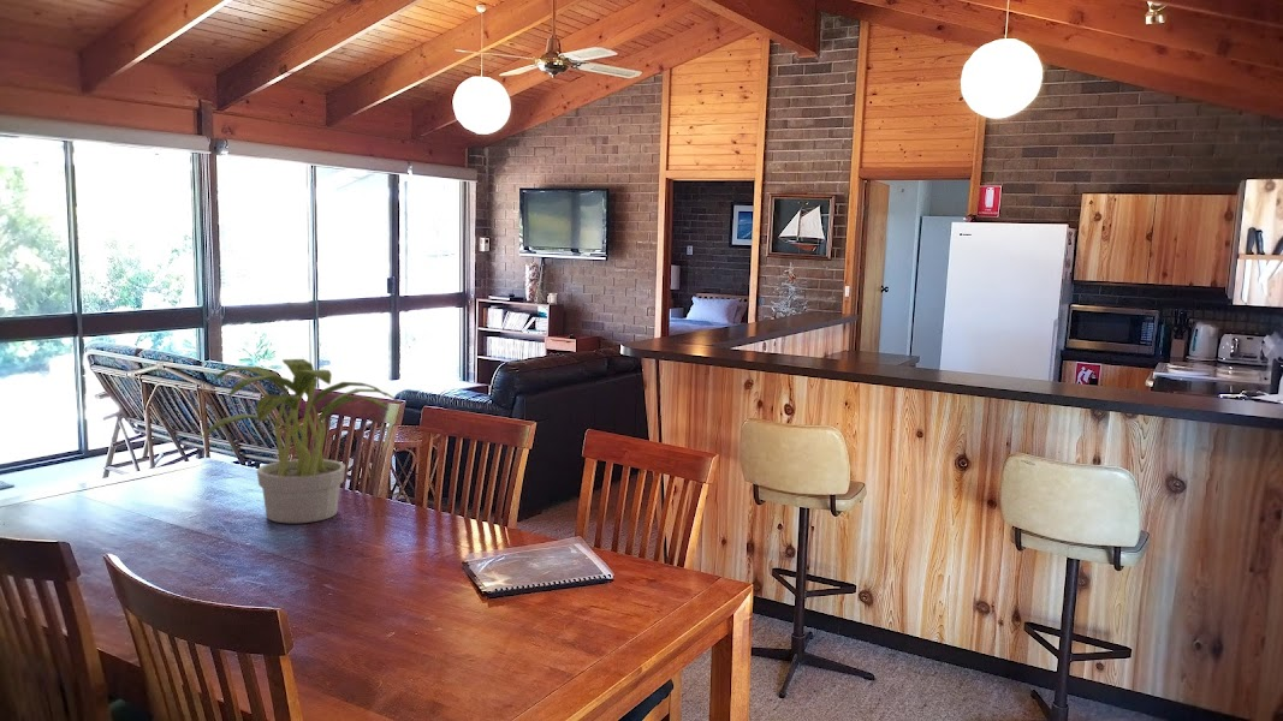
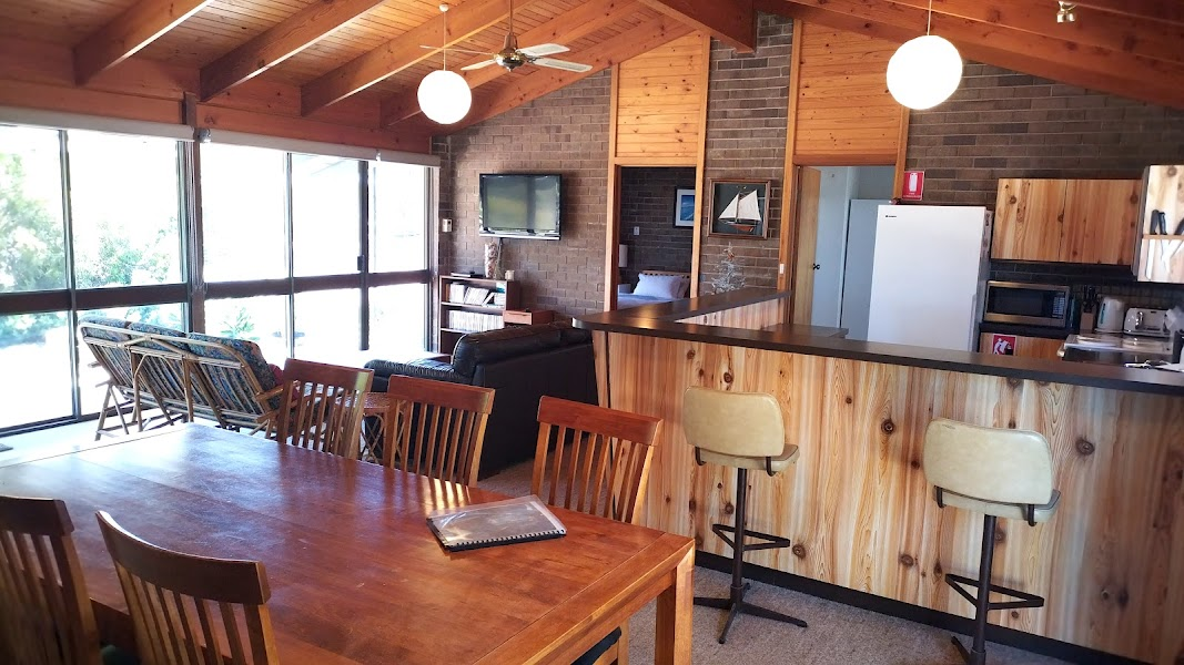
- potted plant (304, 440)
